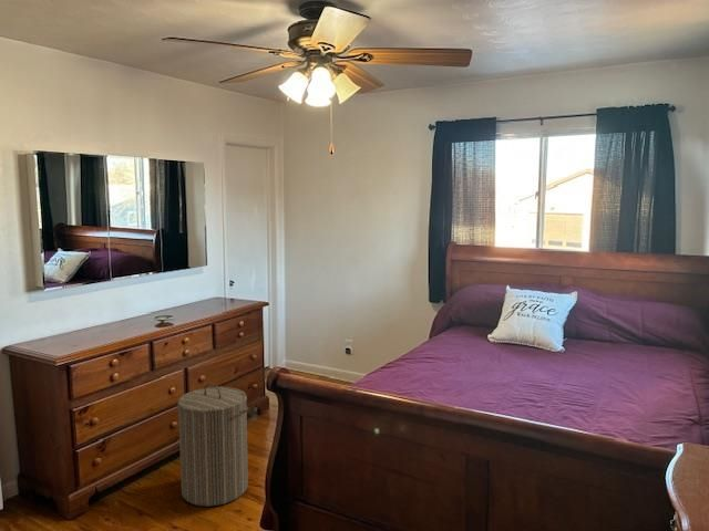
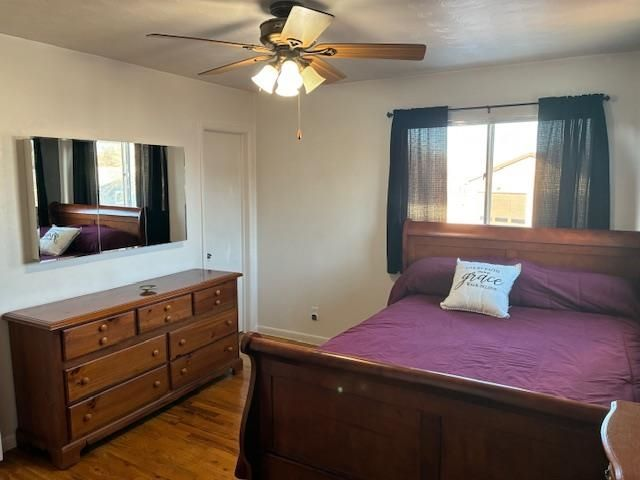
- laundry hamper (214, 436)
